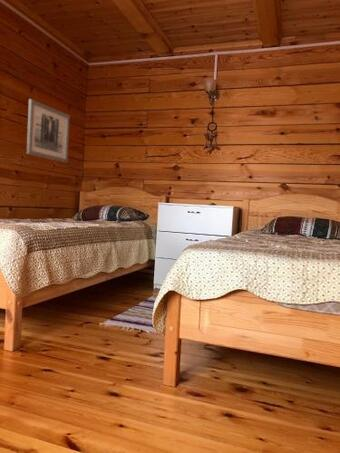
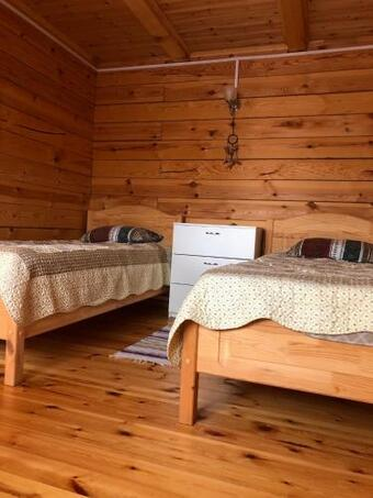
- wall art (49, 133)
